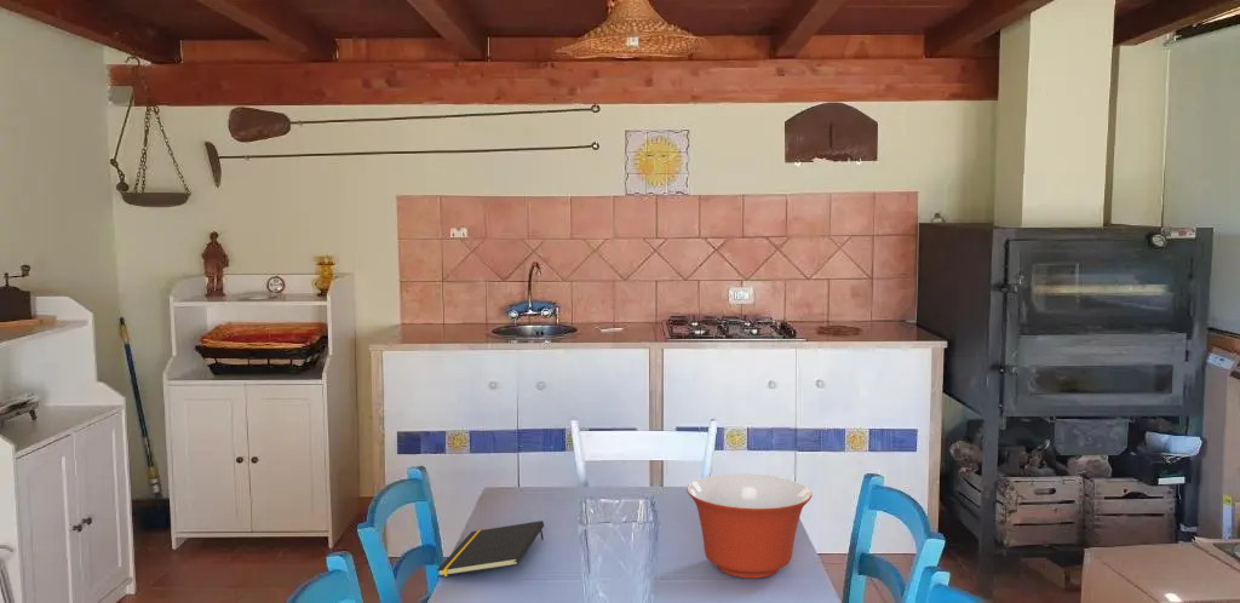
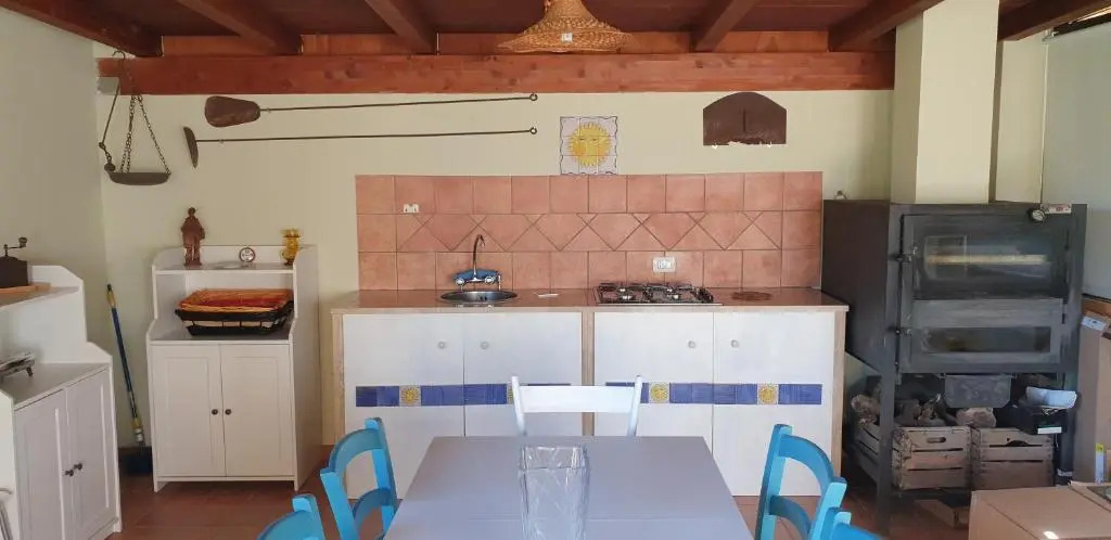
- notepad (493, 547)
- mixing bowl (747, 528)
